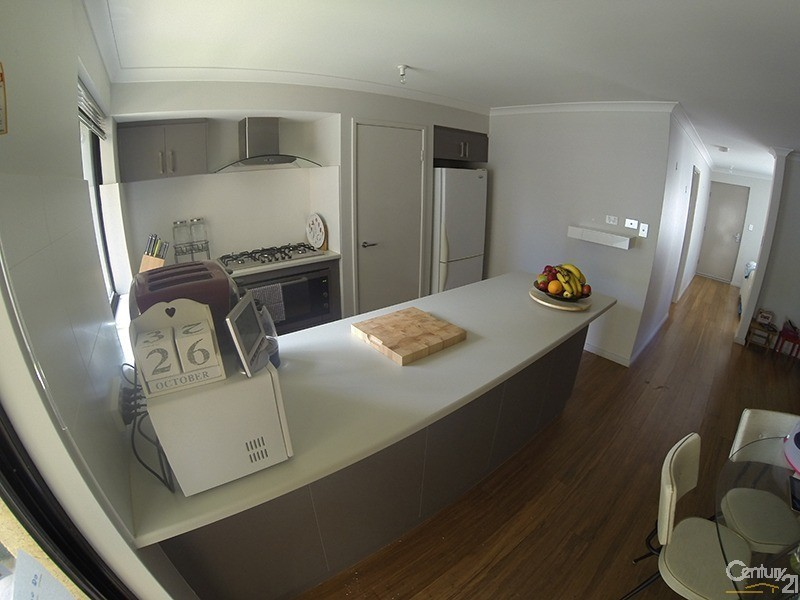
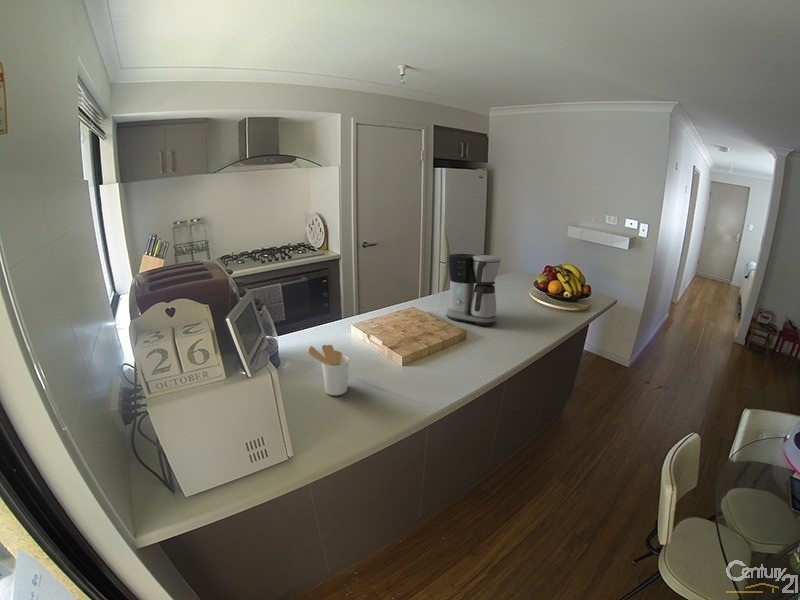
+ utensil holder (328, 368)
+ coffee maker (471, 288)
